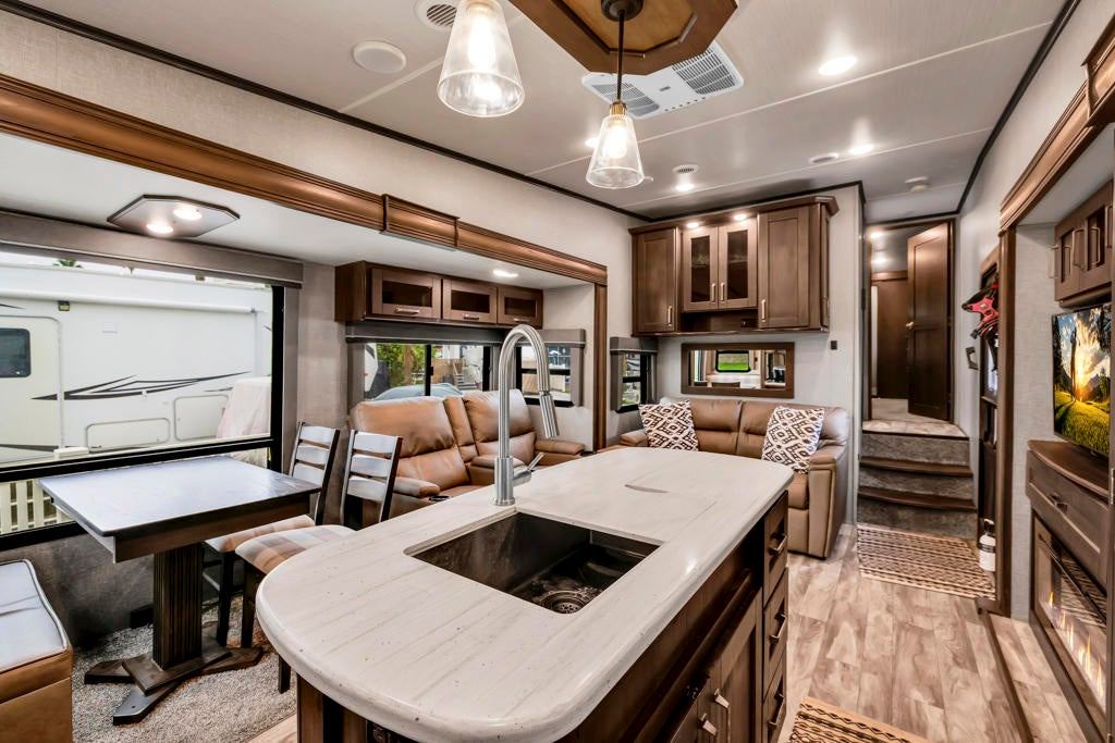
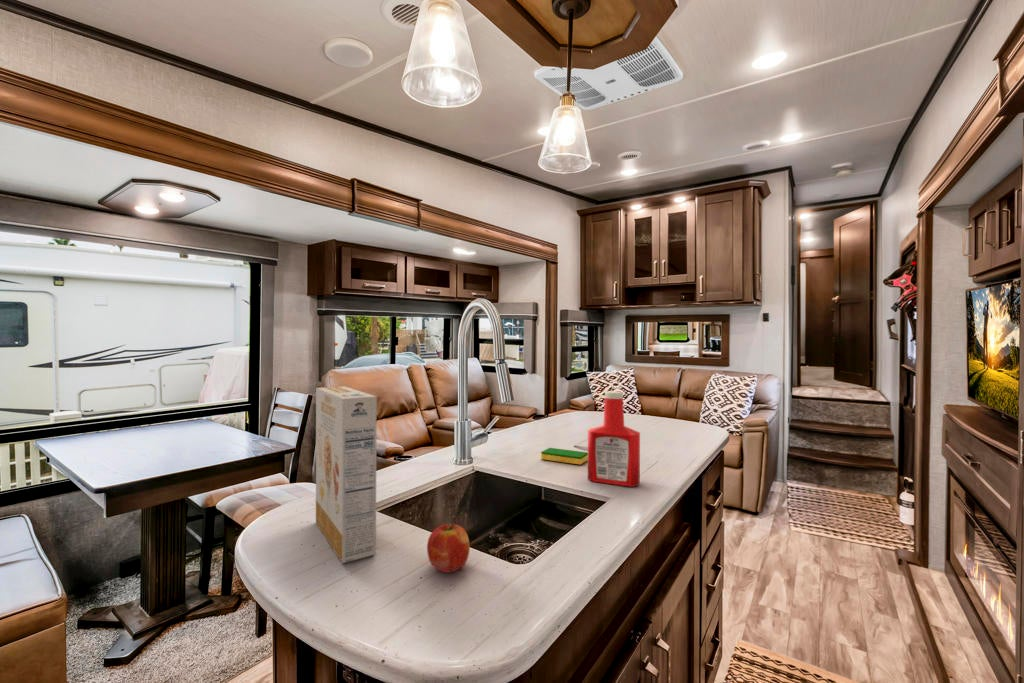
+ cereal box (343, 464)
+ apple (448, 545)
+ dish sponge (564, 455)
+ soap bottle (613, 436)
